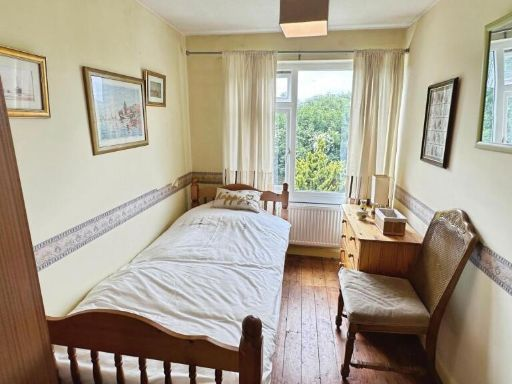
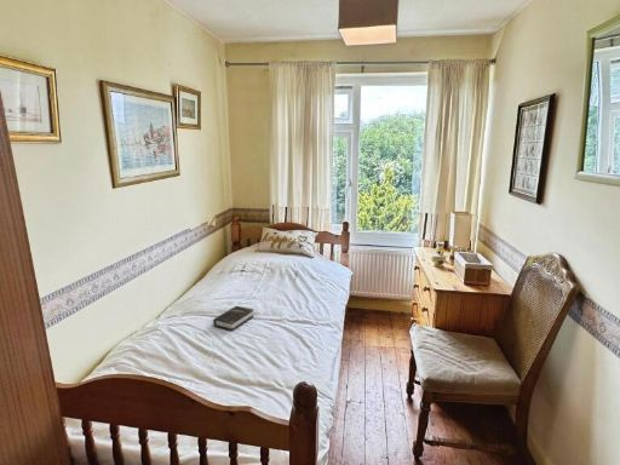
+ hardback book (234, 317)
